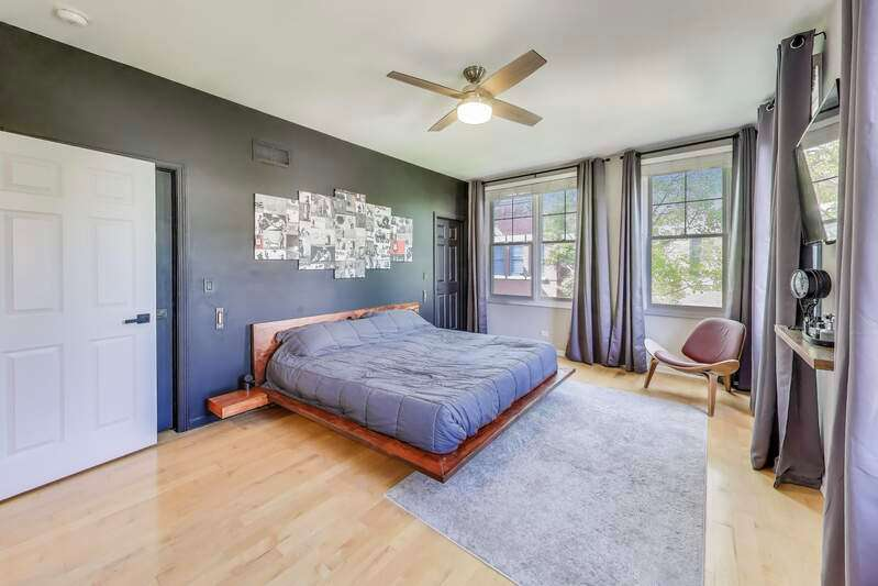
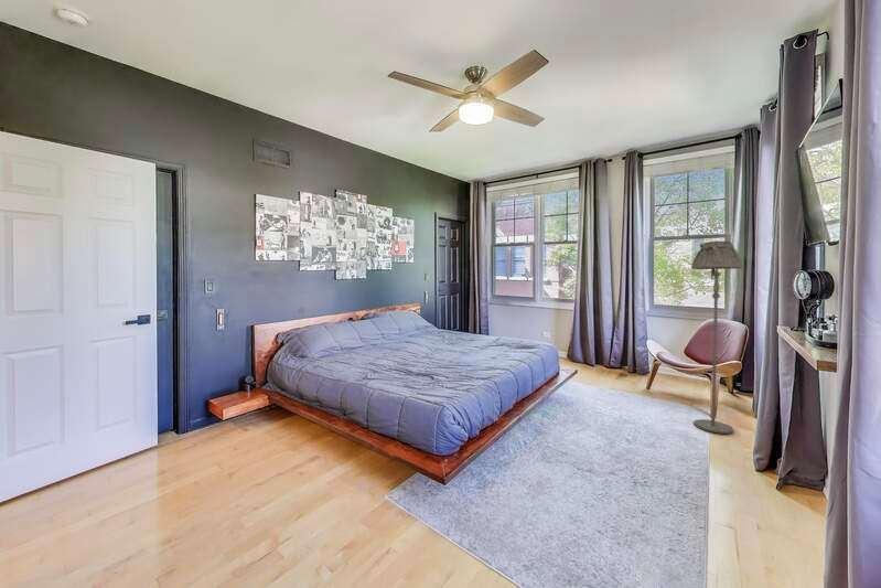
+ floor lamp (715, 334)
